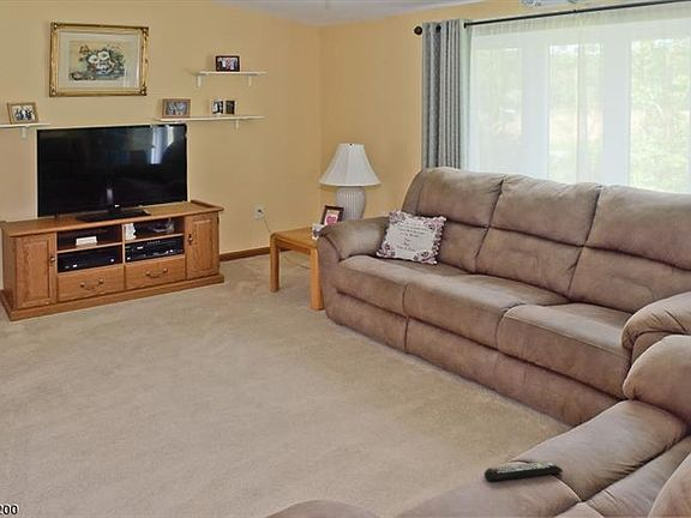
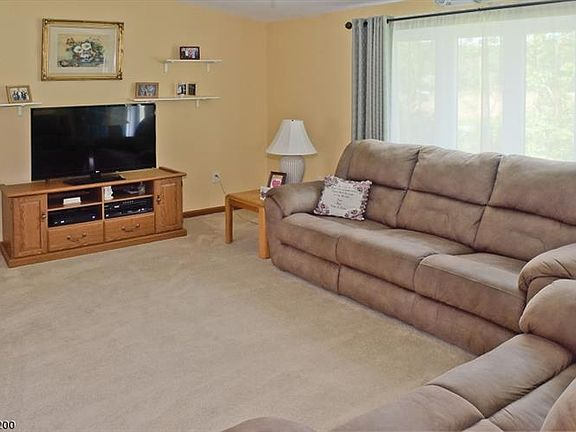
- remote control (523, 471)
